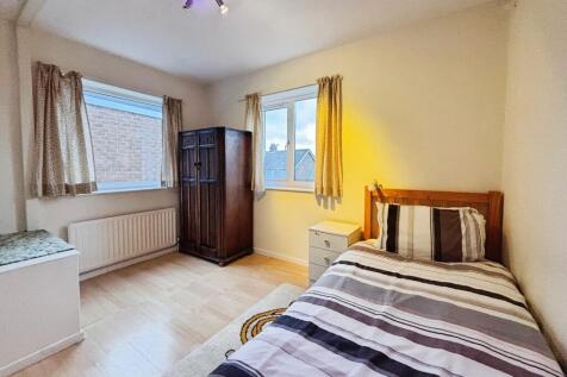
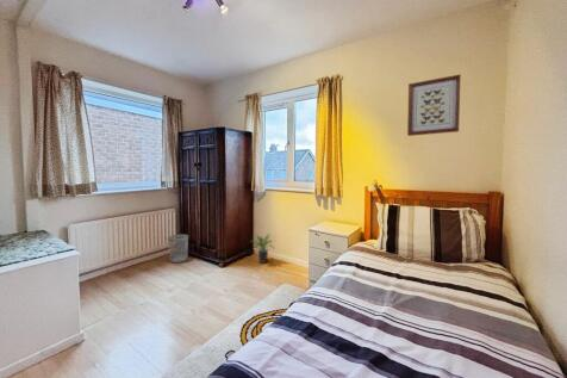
+ wastebasket (177, 248)
+ wall art (432, 106)
+ potted plant (262, 248)
